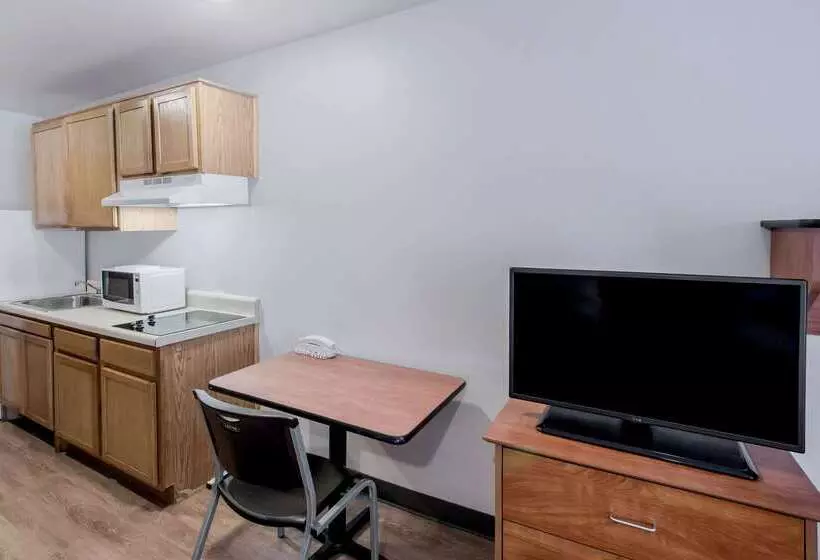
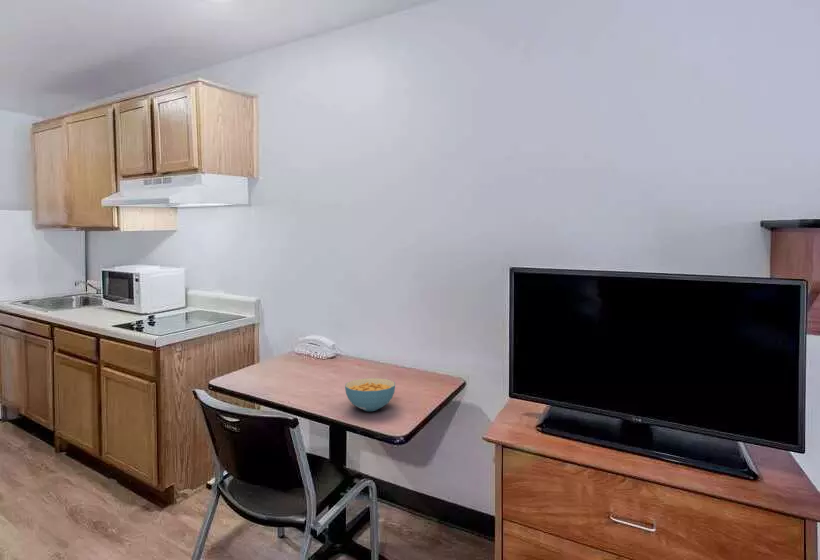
+ cereal bowl (370, 396)
